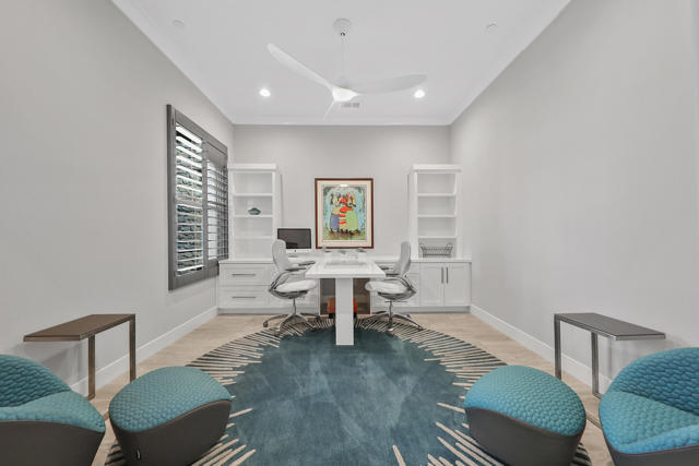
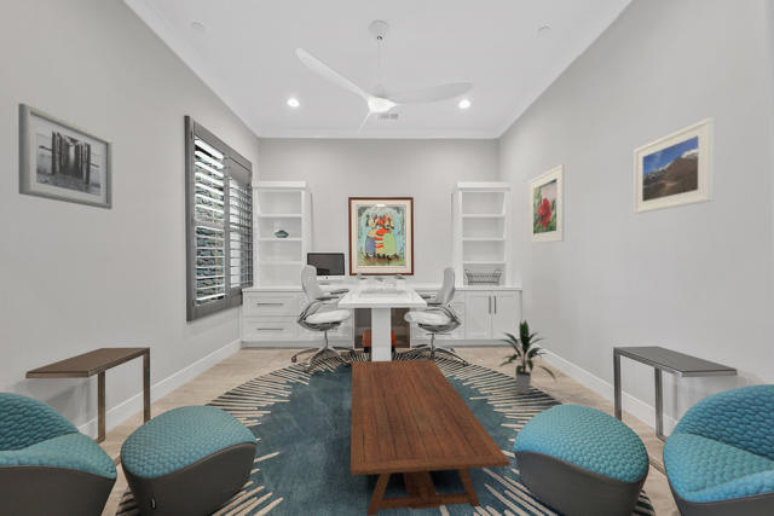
+ coffee table (405, 419)
+ indoor plant (526, 358)
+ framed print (544, 208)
+ wall art (71, 163)
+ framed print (668, 172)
